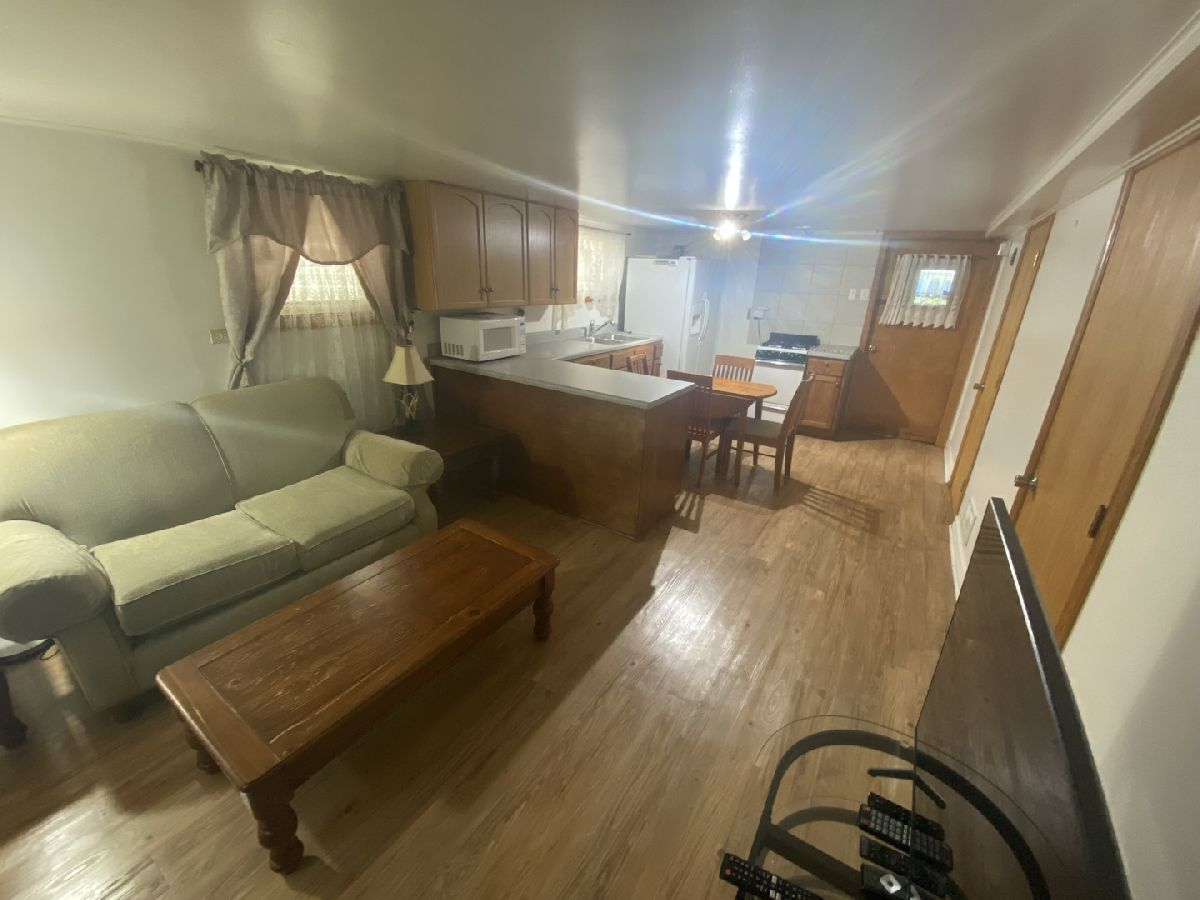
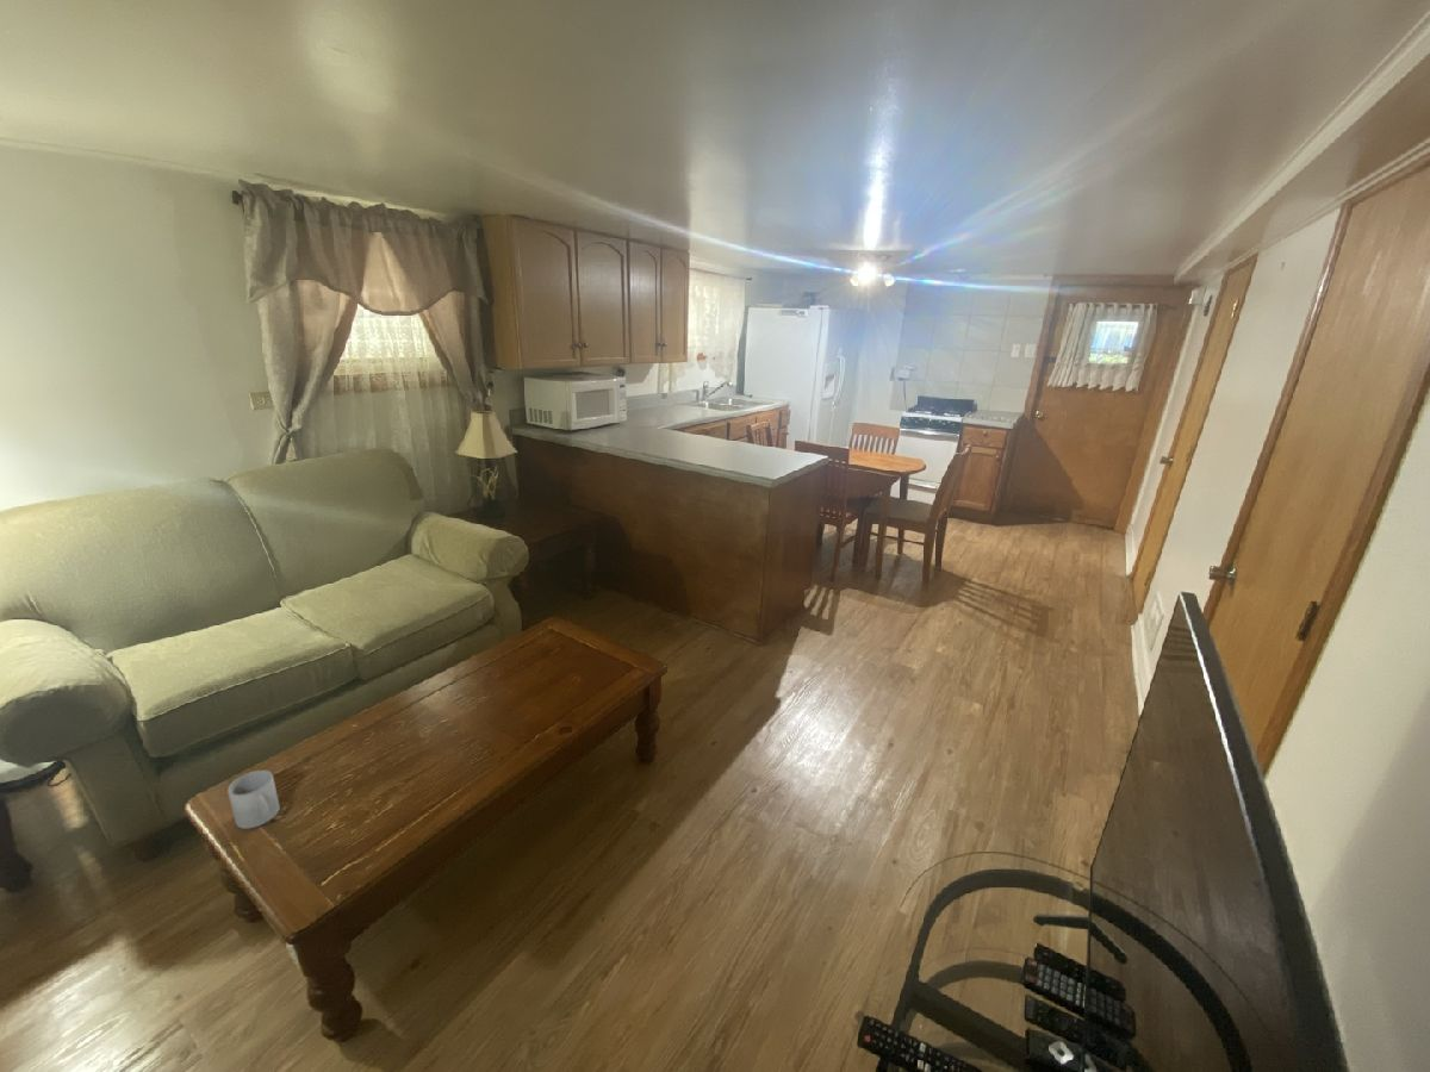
+ mug (256, 803)
